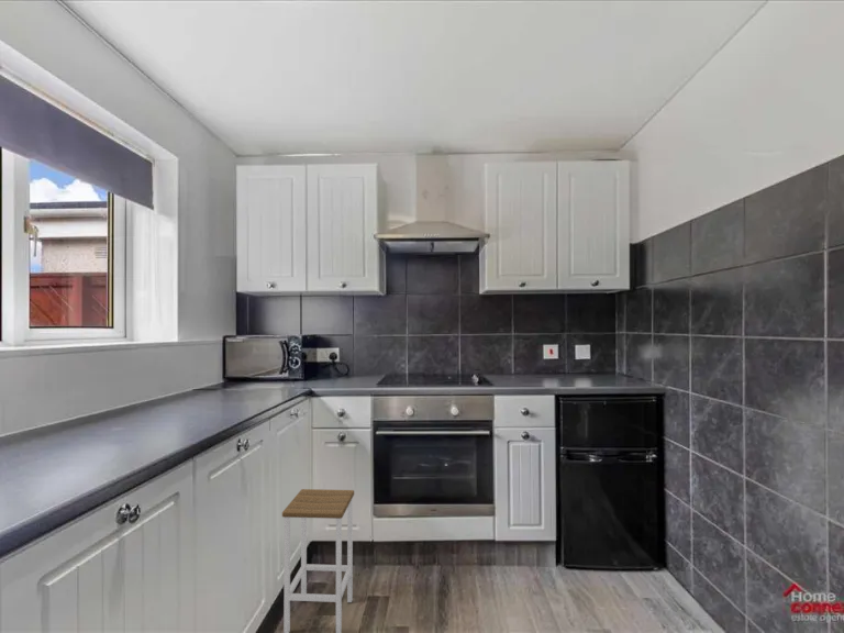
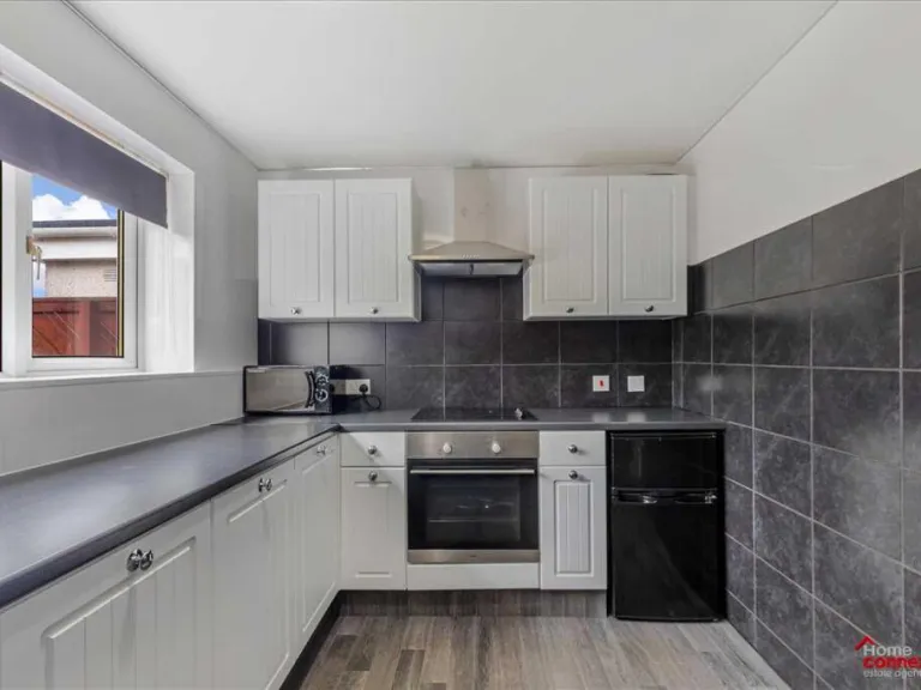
- step stool (320, 565)
